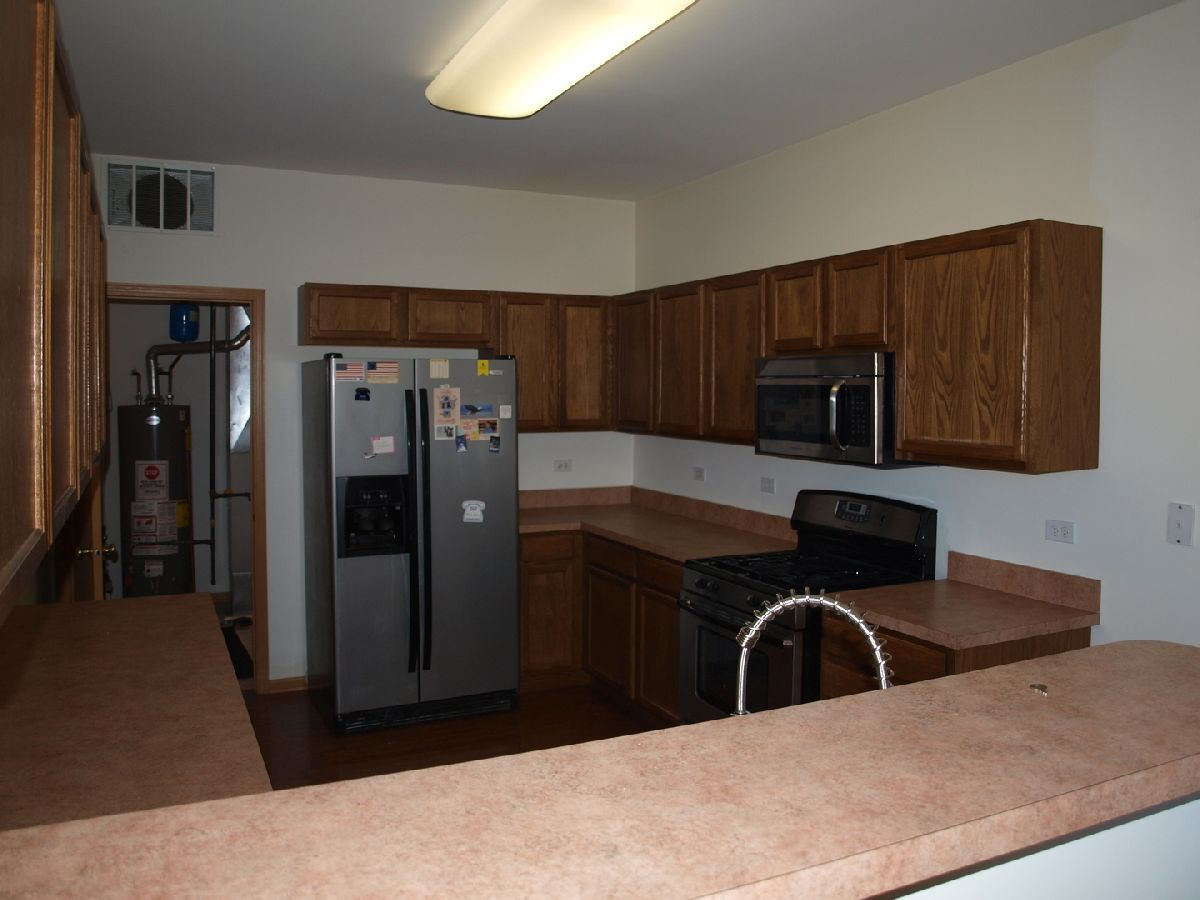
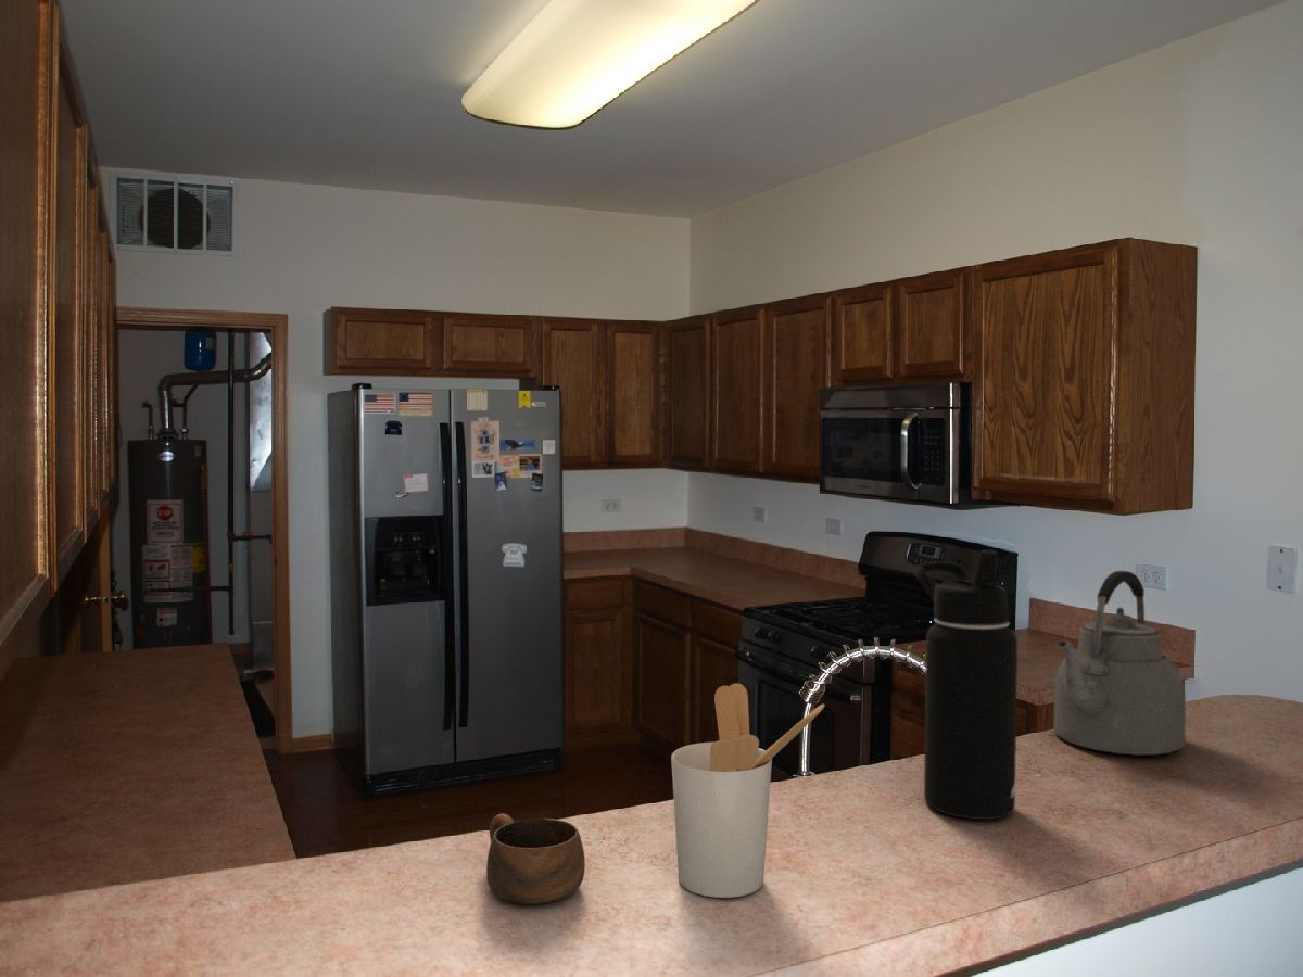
+ kettle (1104, 659)
+ cup (530, 853)
+ utensil holder (747, 789)
+ water bottle (963, 674)
